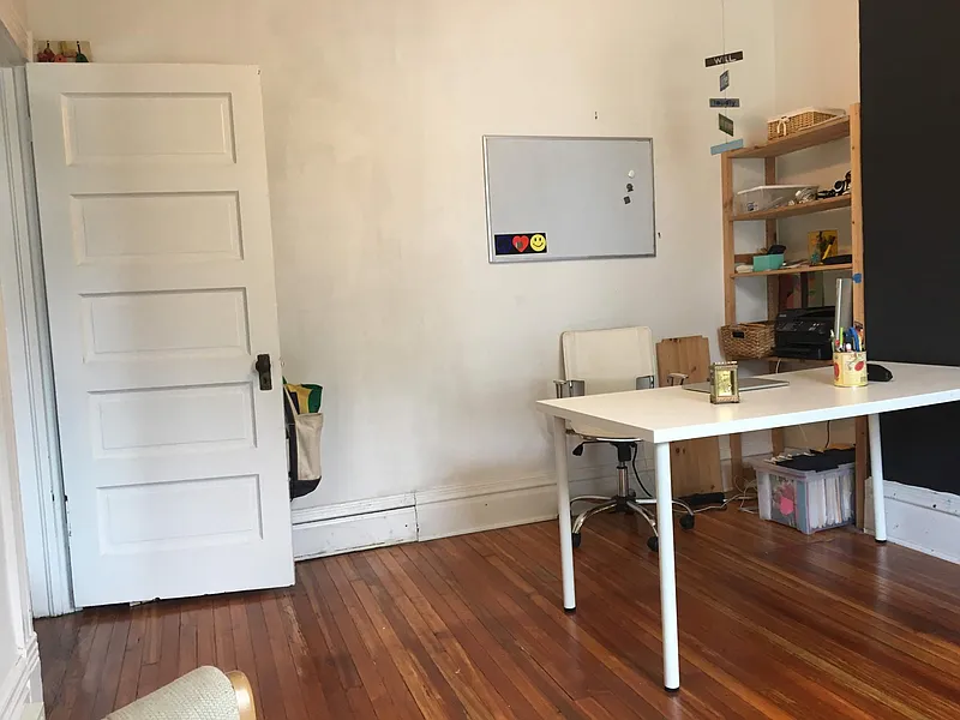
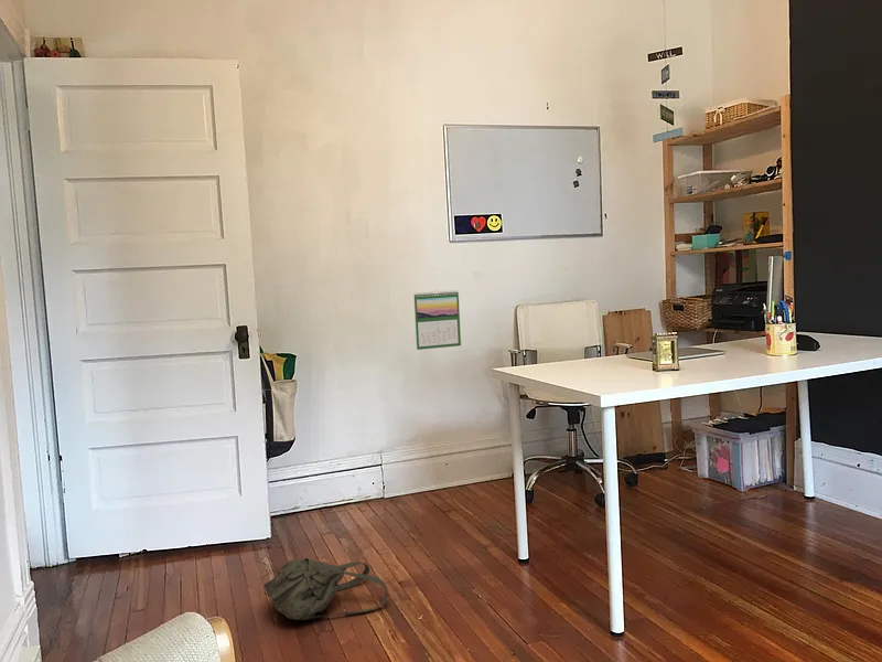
+ calendar (437, 319)
+ backpack (320, 581)
